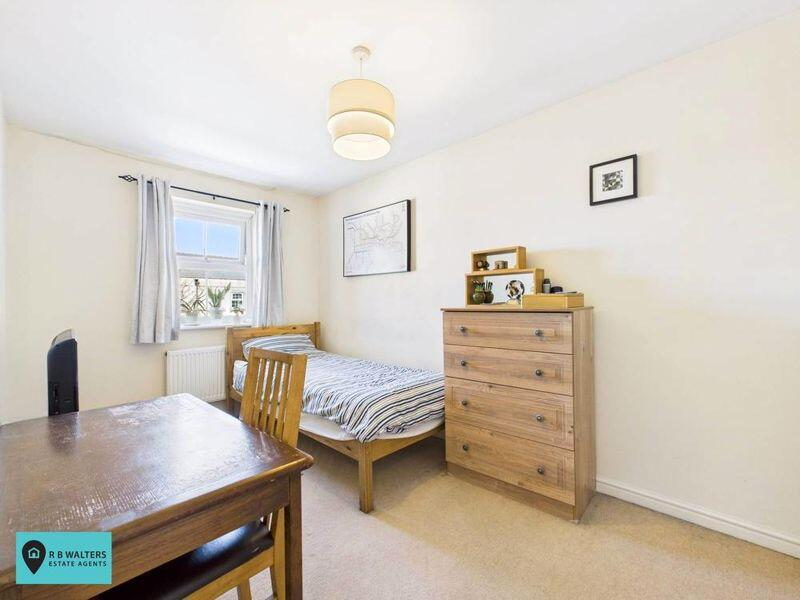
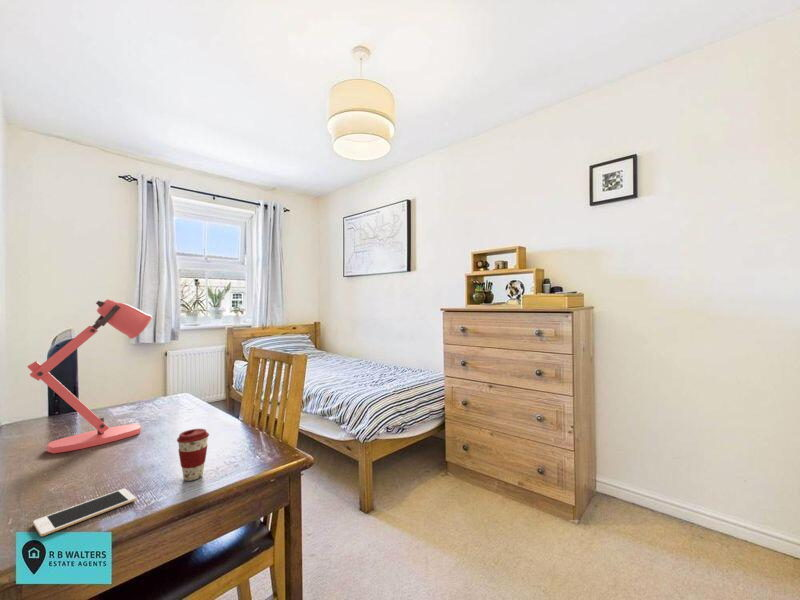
+ cell phone (87, 509)
+ coffee cup (193, 454)
+ desk lamp (80, 345)
